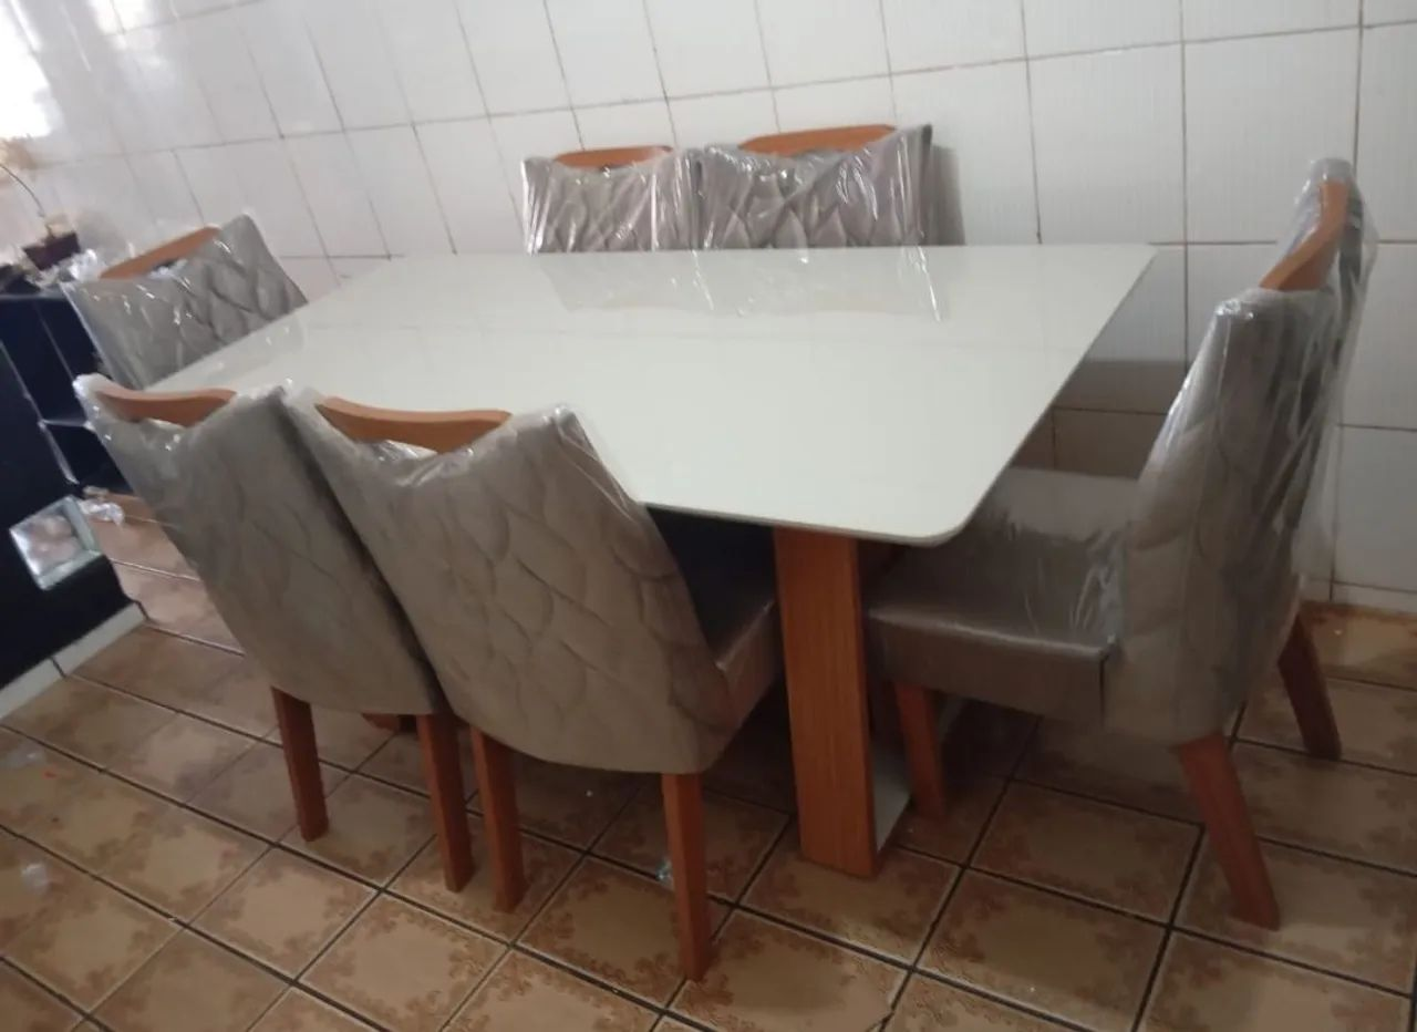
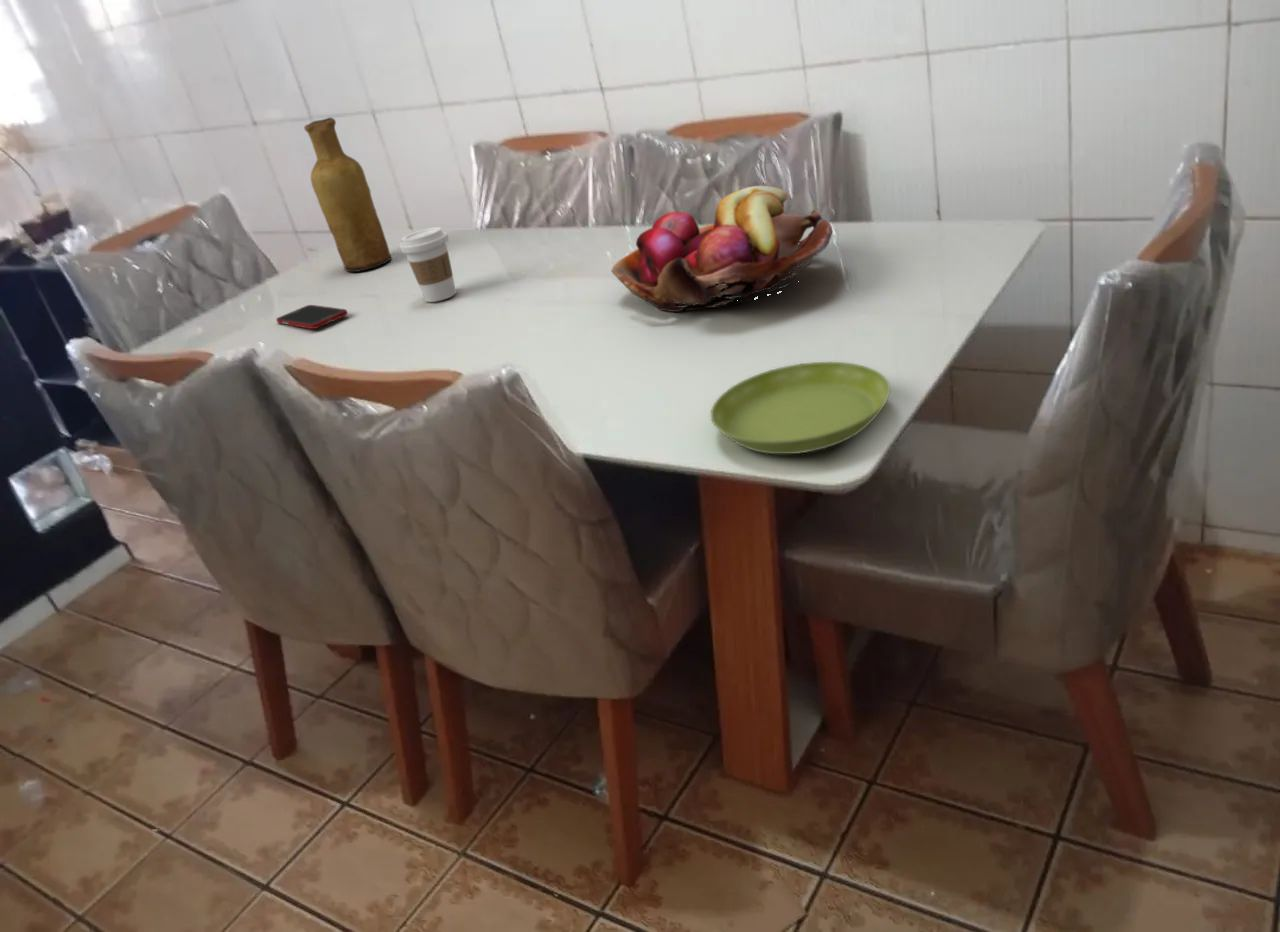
+ fruit basket (723, 244)
+ saucer (800, 410)
+ coffee cup (431, 265)
+ cell phone (311, 316)
+ vase (343, 194)
